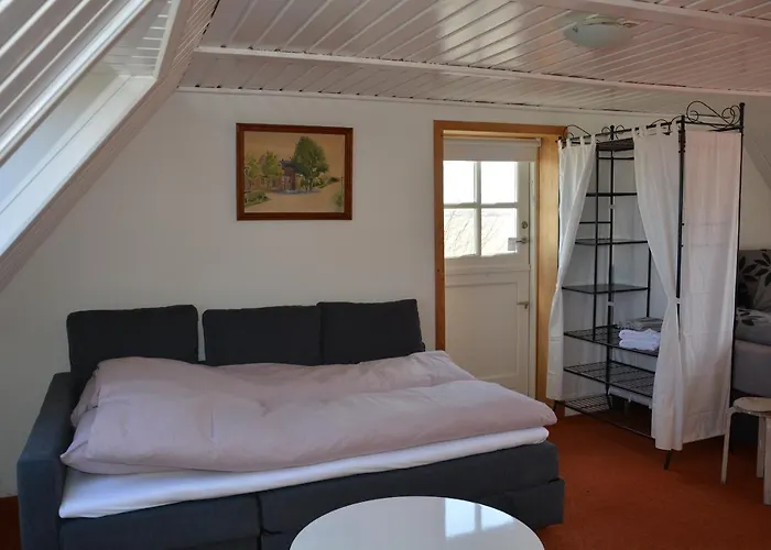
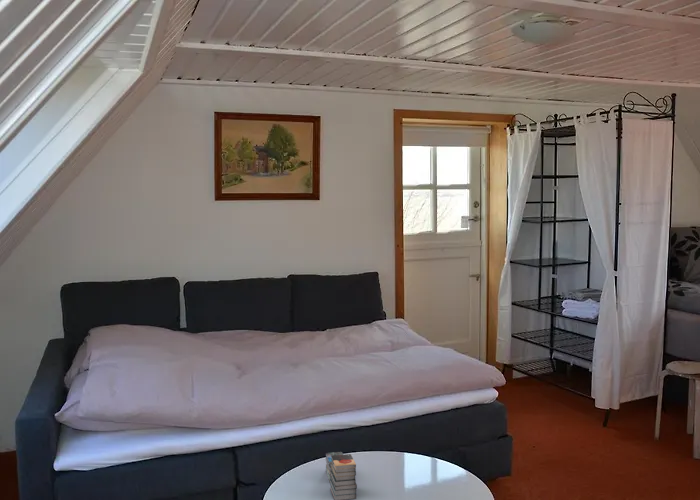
+ book (339, 468)
